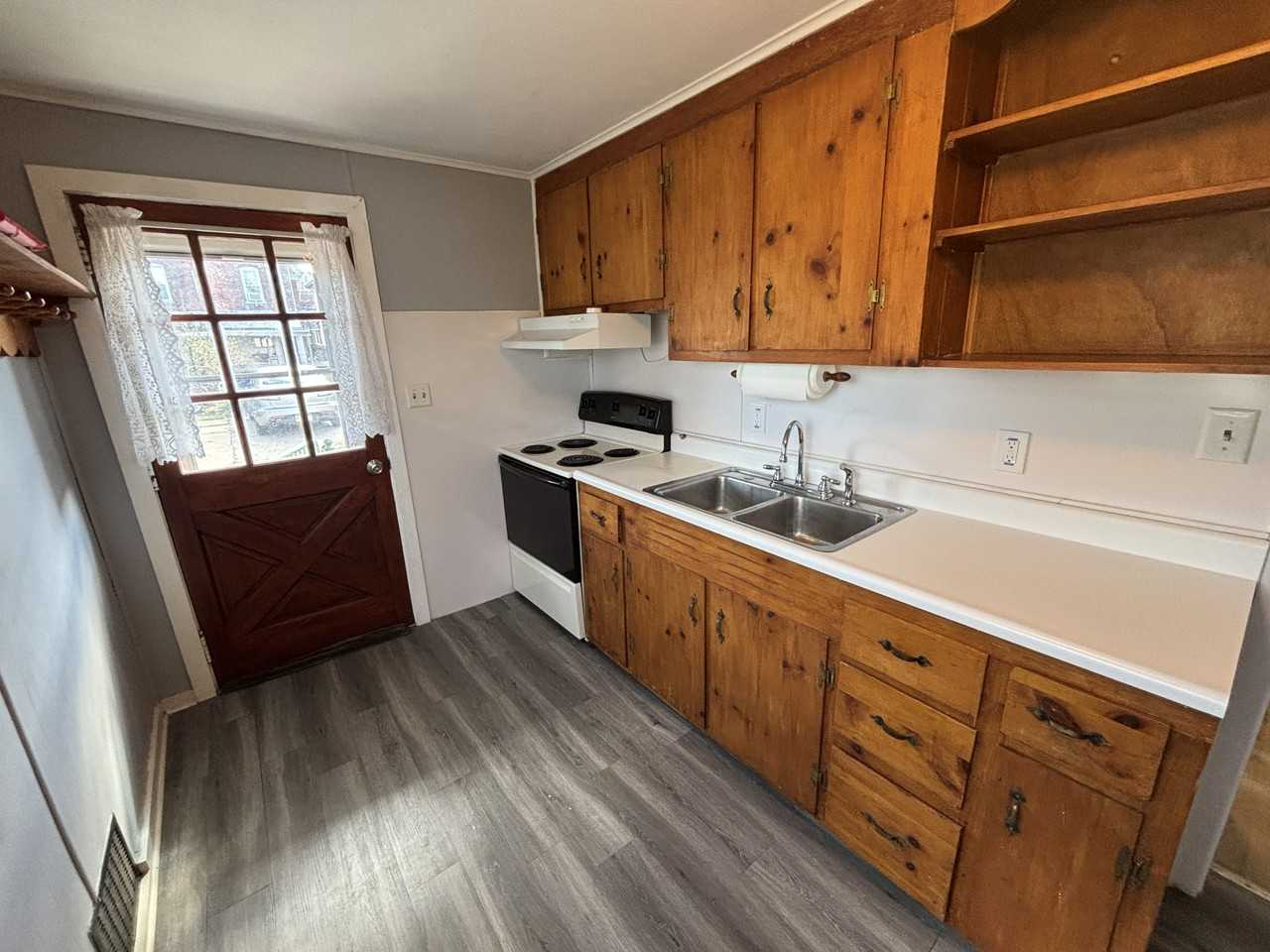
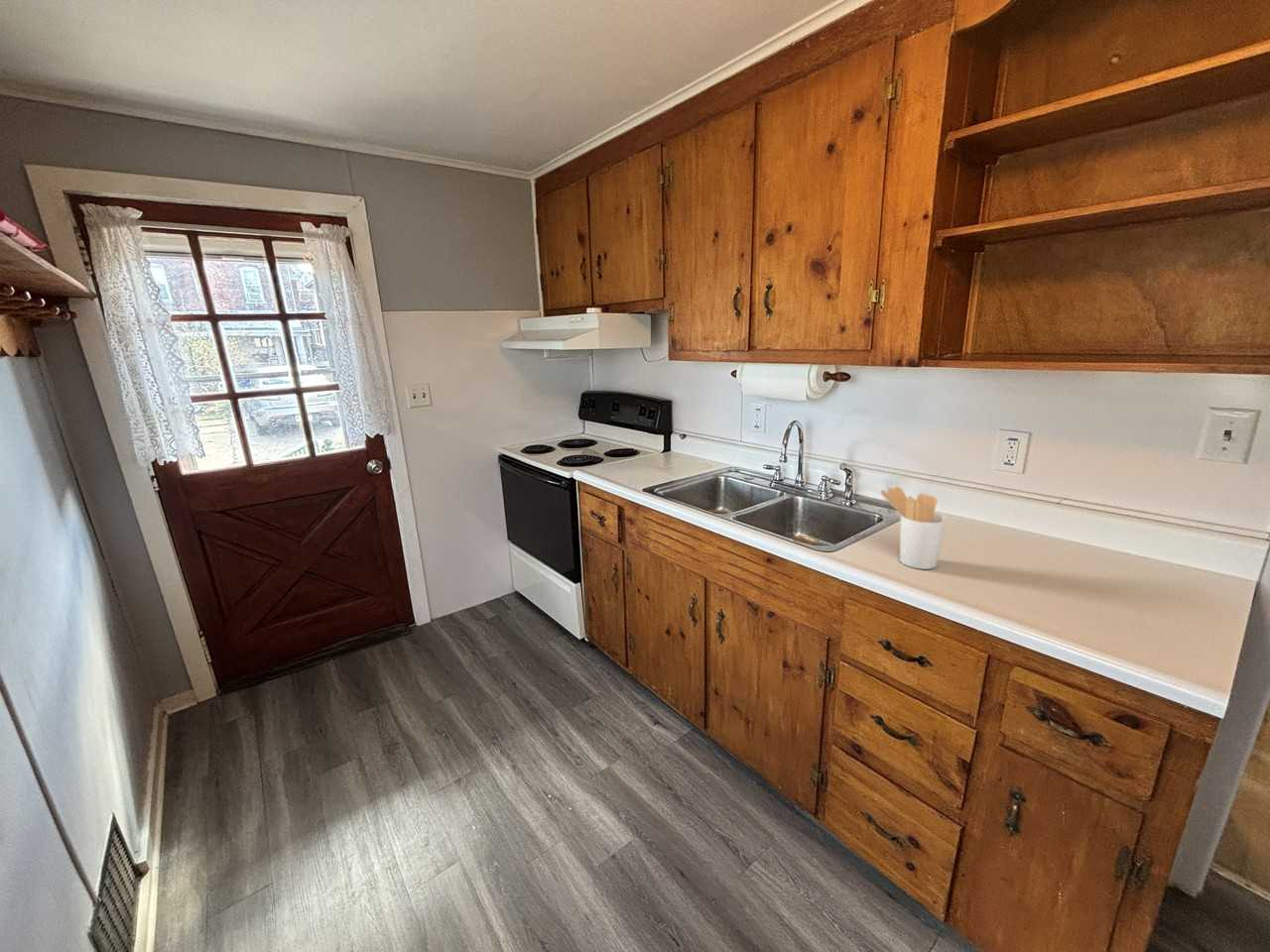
+ utensil holder (911, 525)
